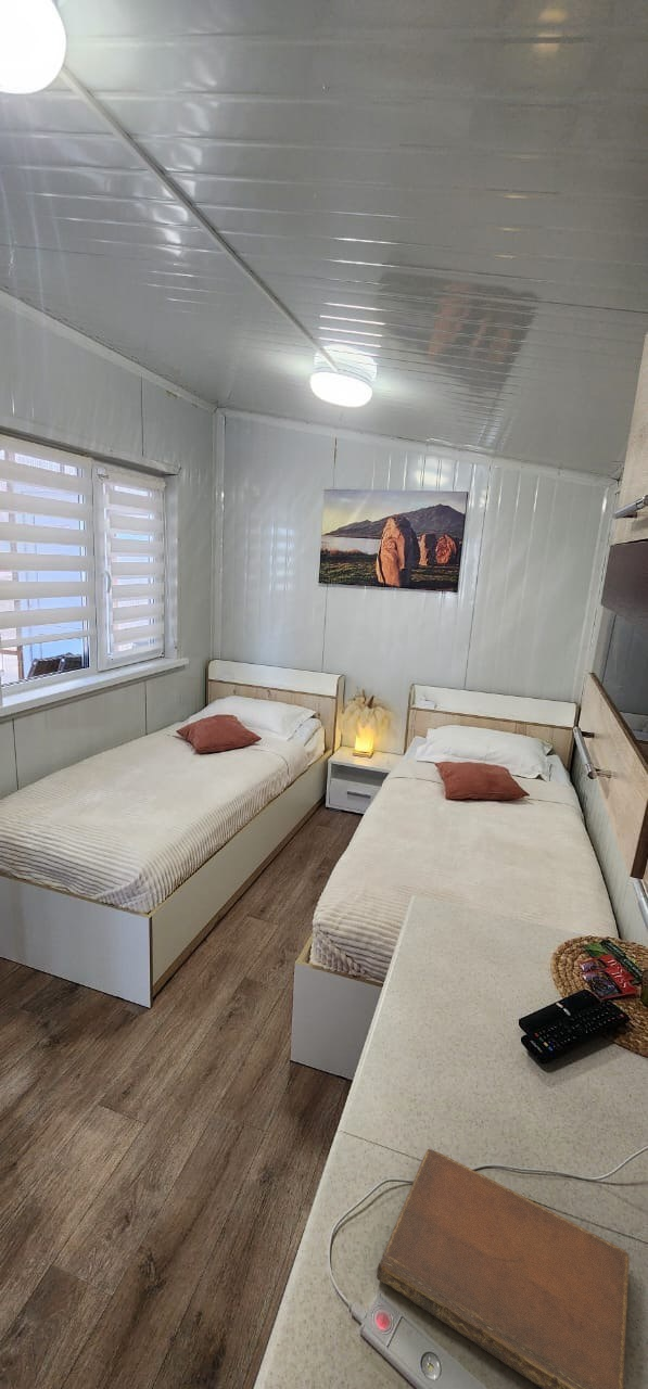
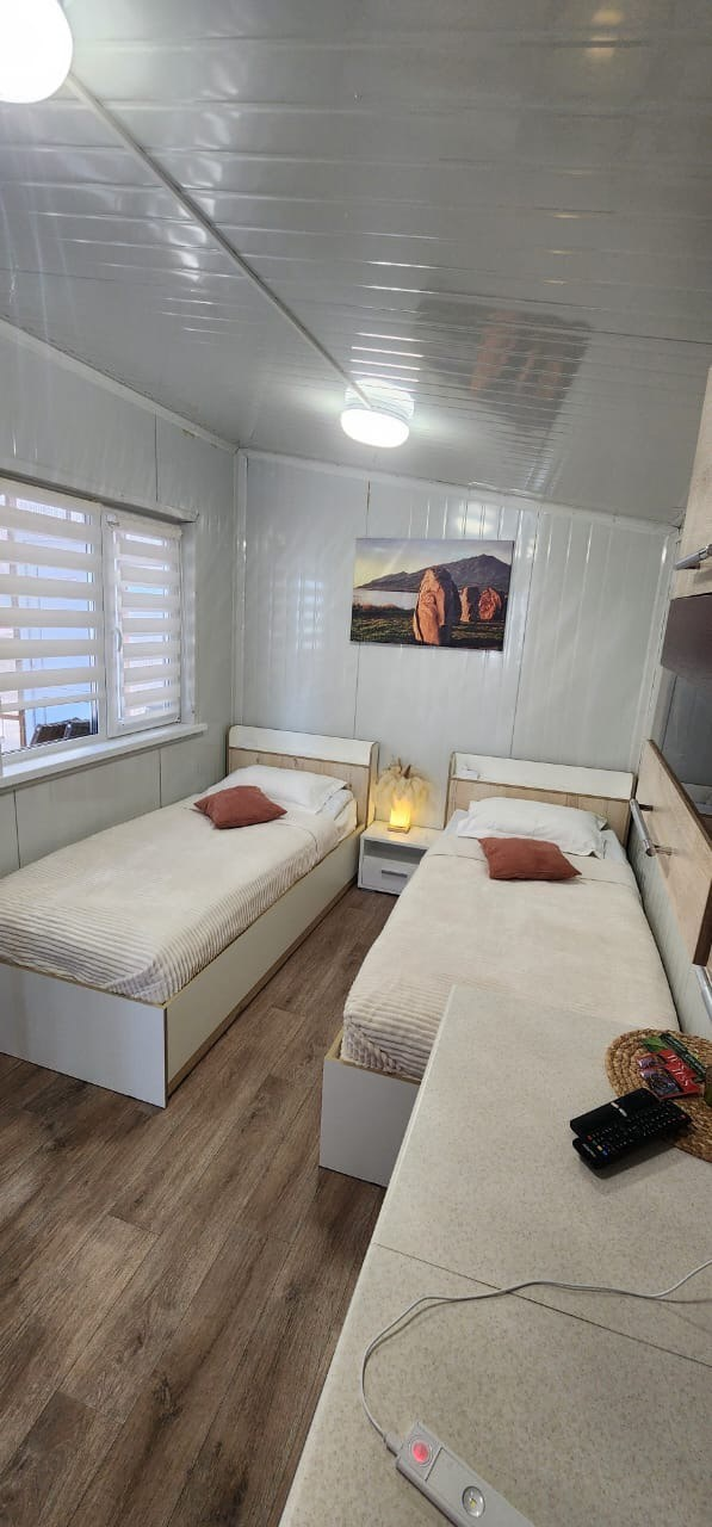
- notebook (505, 1266)
